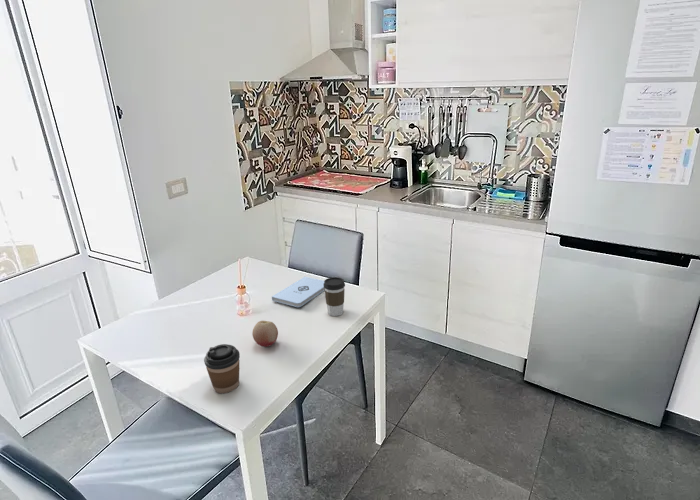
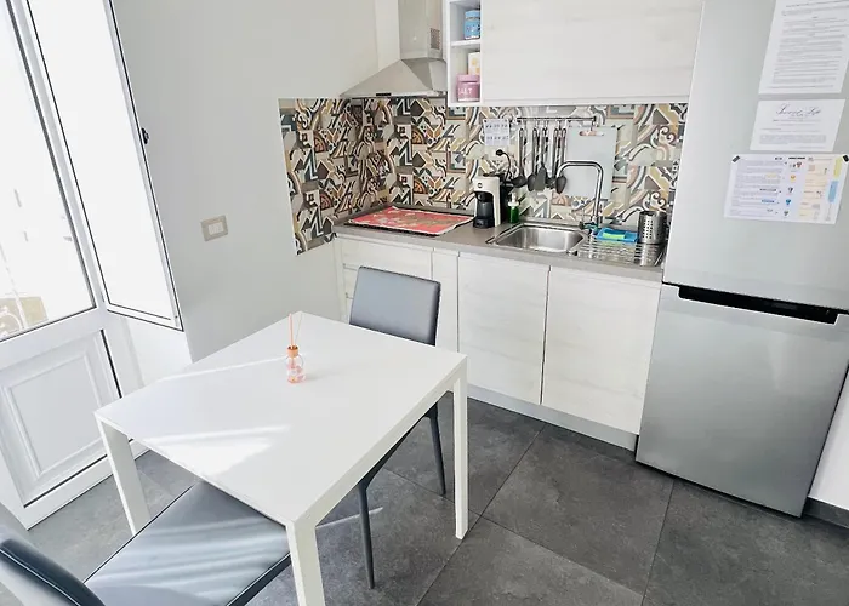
- fruit (265, 333)
- coffee cup (334, 296)
- notepad (302, 291)
- coffee cup (223, 366)
